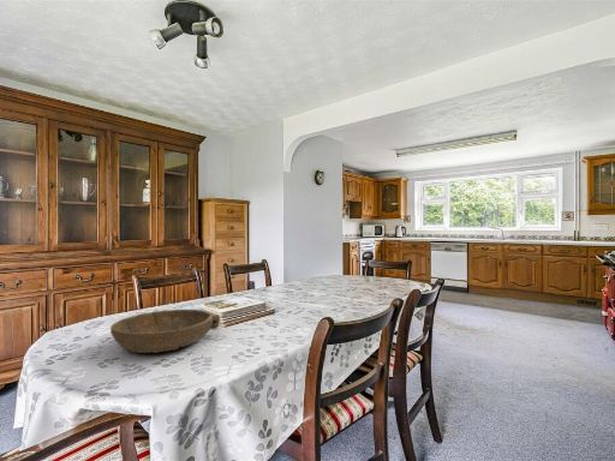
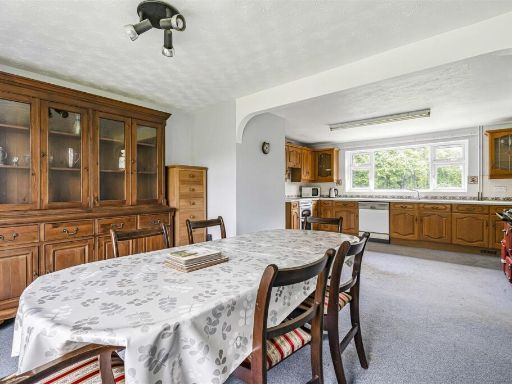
- bowl (165, 330)
